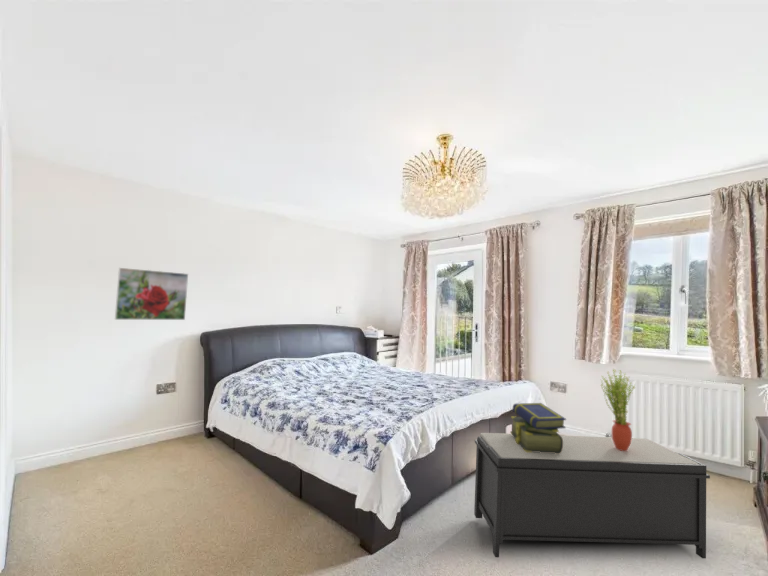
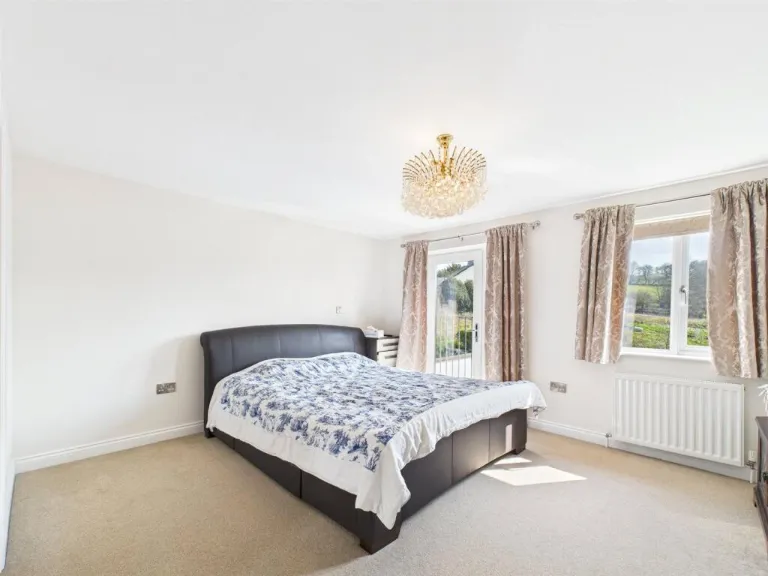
- stack of books (537, 425)
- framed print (153, 295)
- bench (581, 491)
- potted plant (615, 408)
